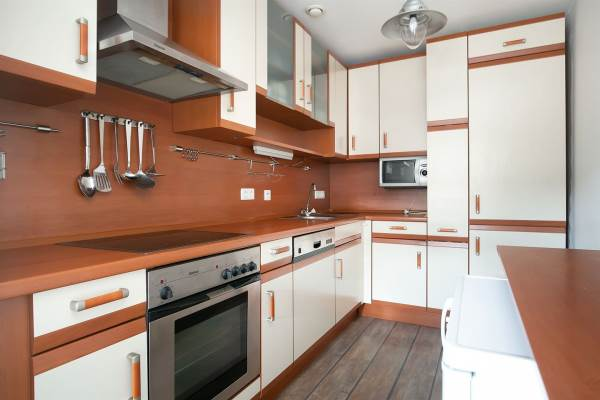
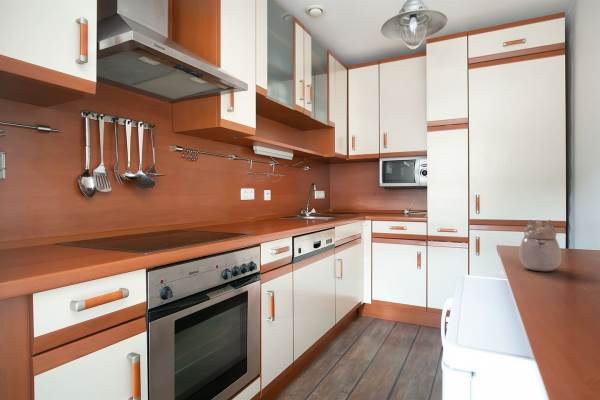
+ teapot (539, 244)
